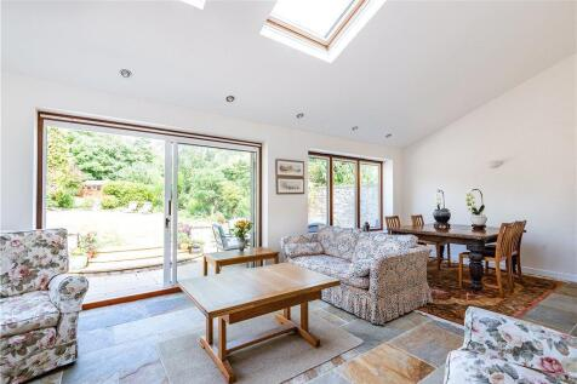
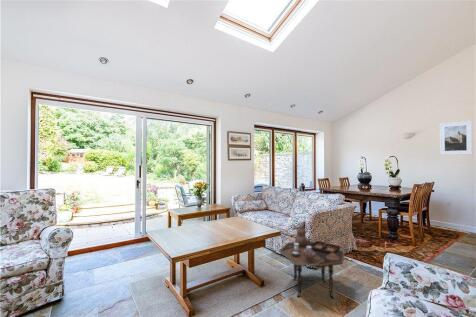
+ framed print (455, 138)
+ side table (310, 260)
